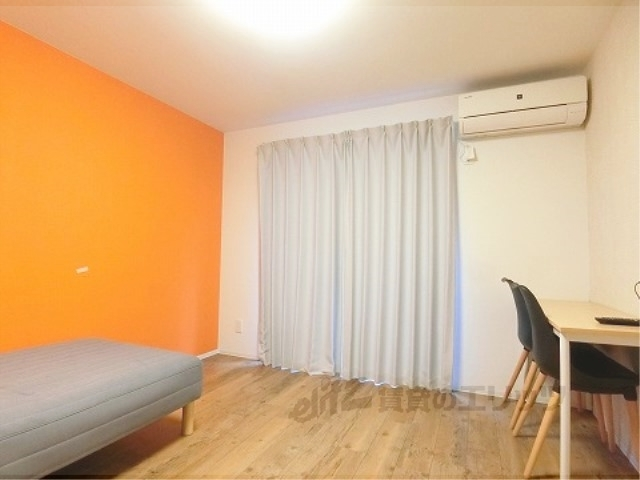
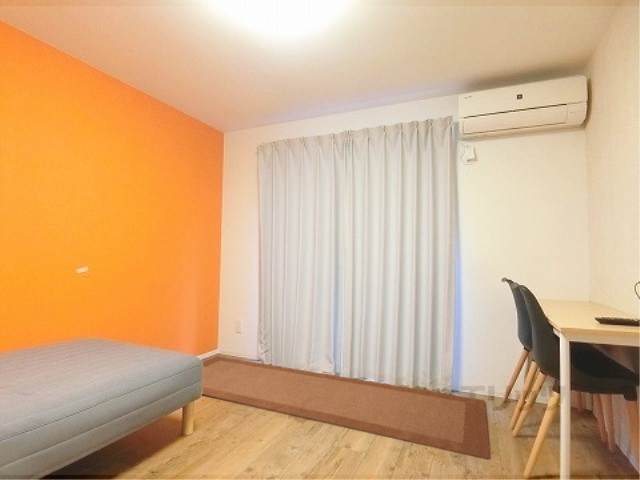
+ rug (309, 391)
